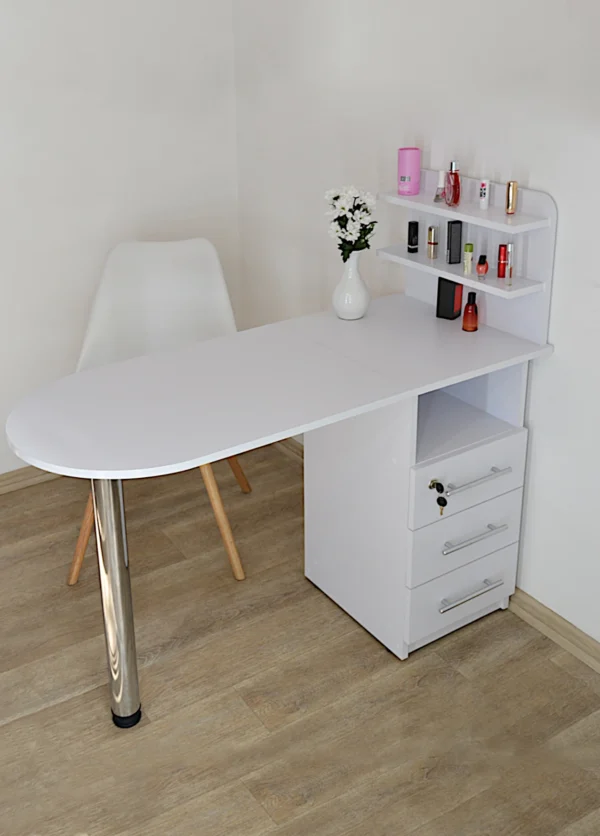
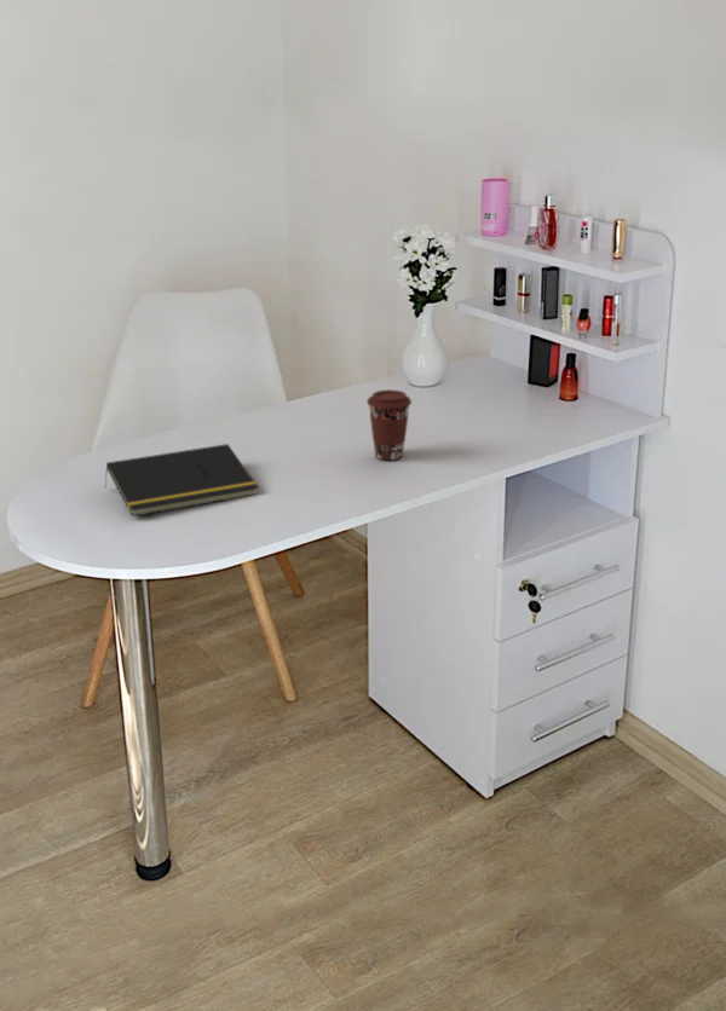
+ coffee cup (388, 424)
+ notepad (182, 478)
